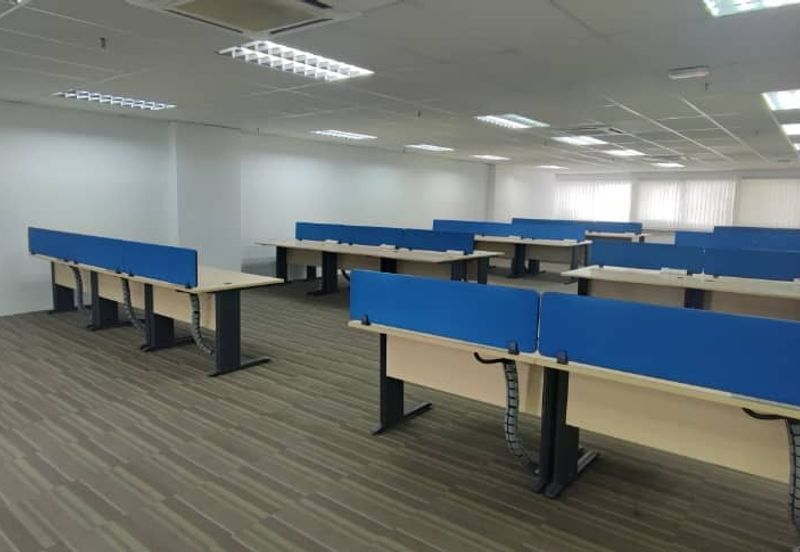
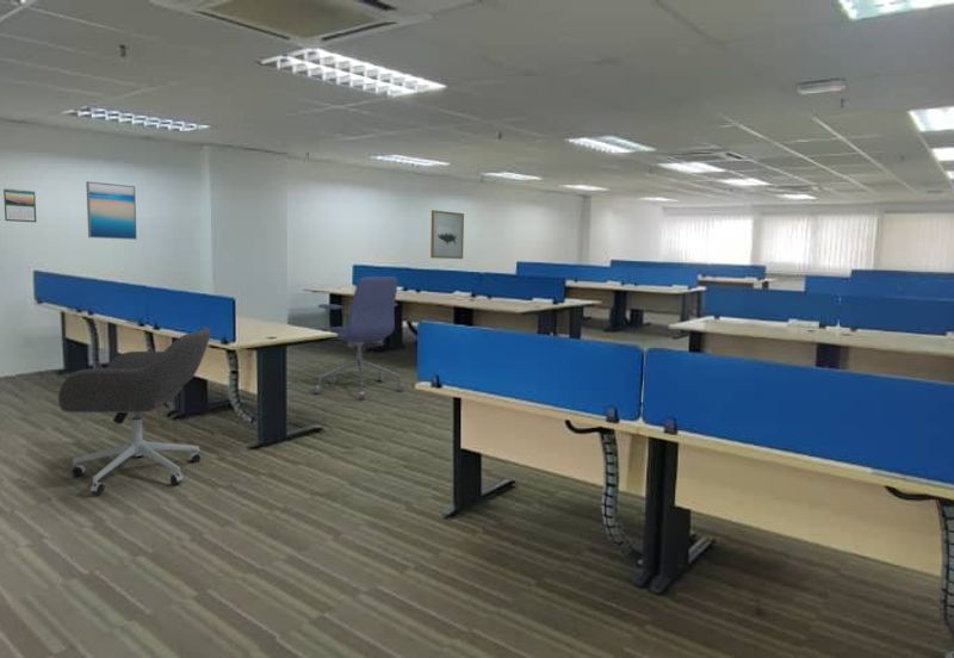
+ wall art (112, 211)
+ office chair (357, 333)
+ office chair (136, 402)
+ calendar (19, 205)
+ wall art (447, 235)
